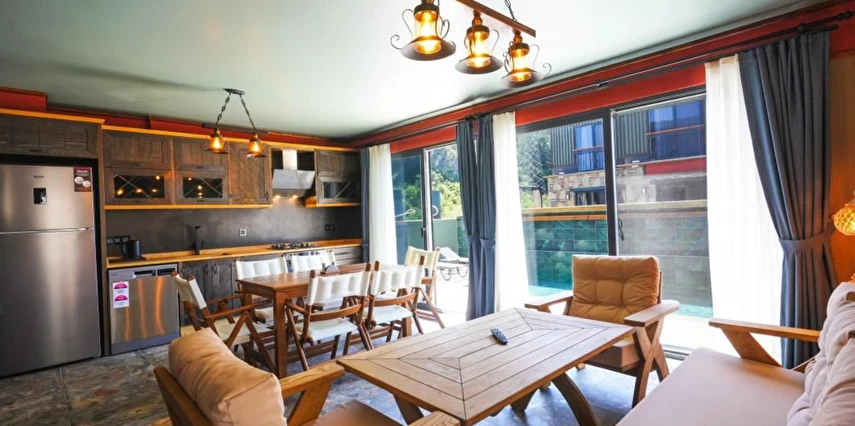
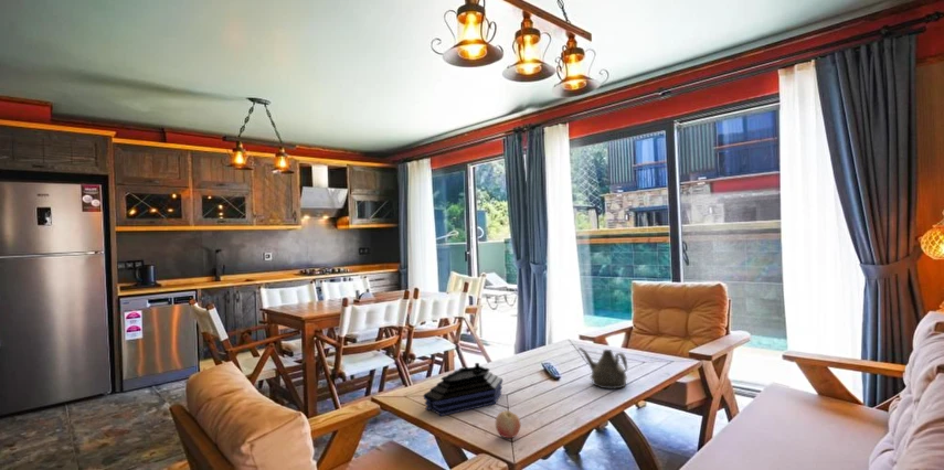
+ tray (464, 384)
+ fruit (508, 424)
+ teapot (602, 365)
